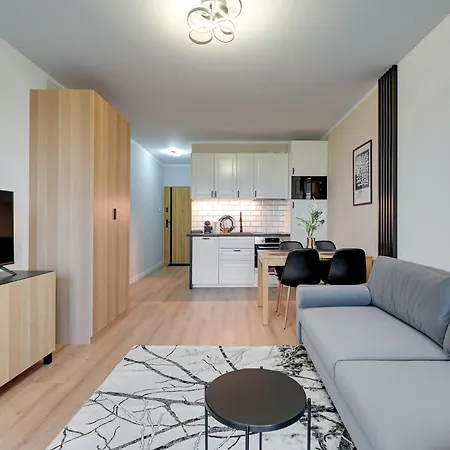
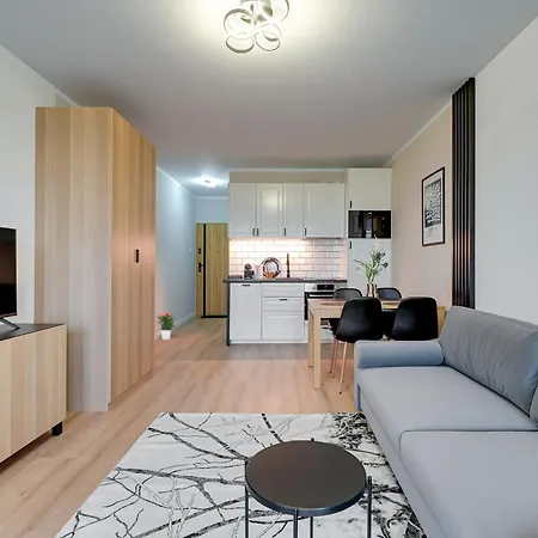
+ potted flower (165, 325)
